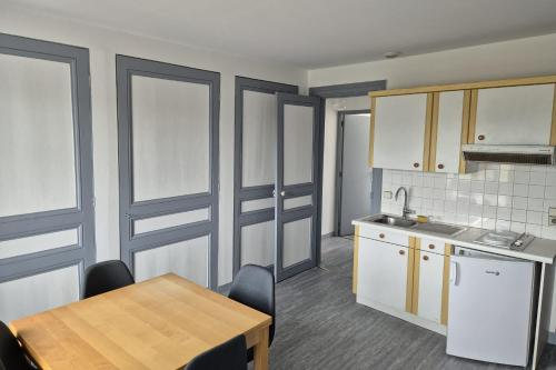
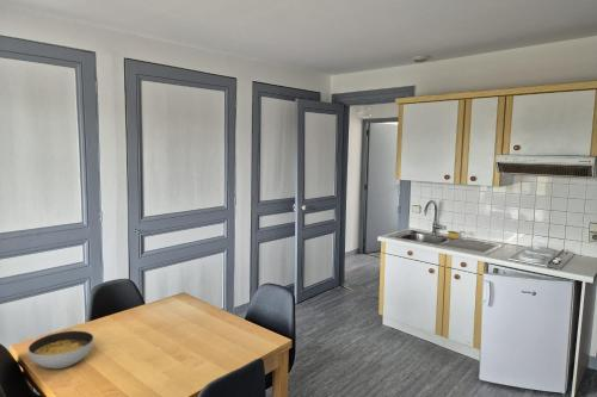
+ soup bowl (62, 352)
